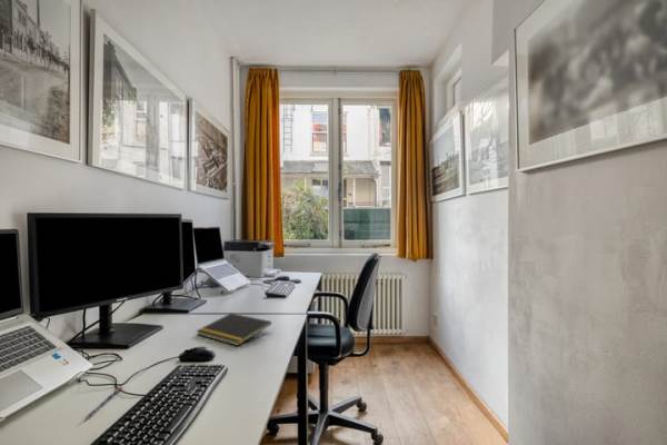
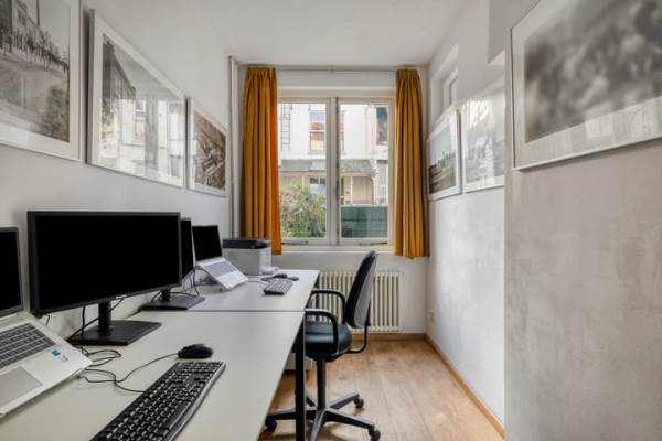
- pen (104, 400)
- notepad (233, 327)
